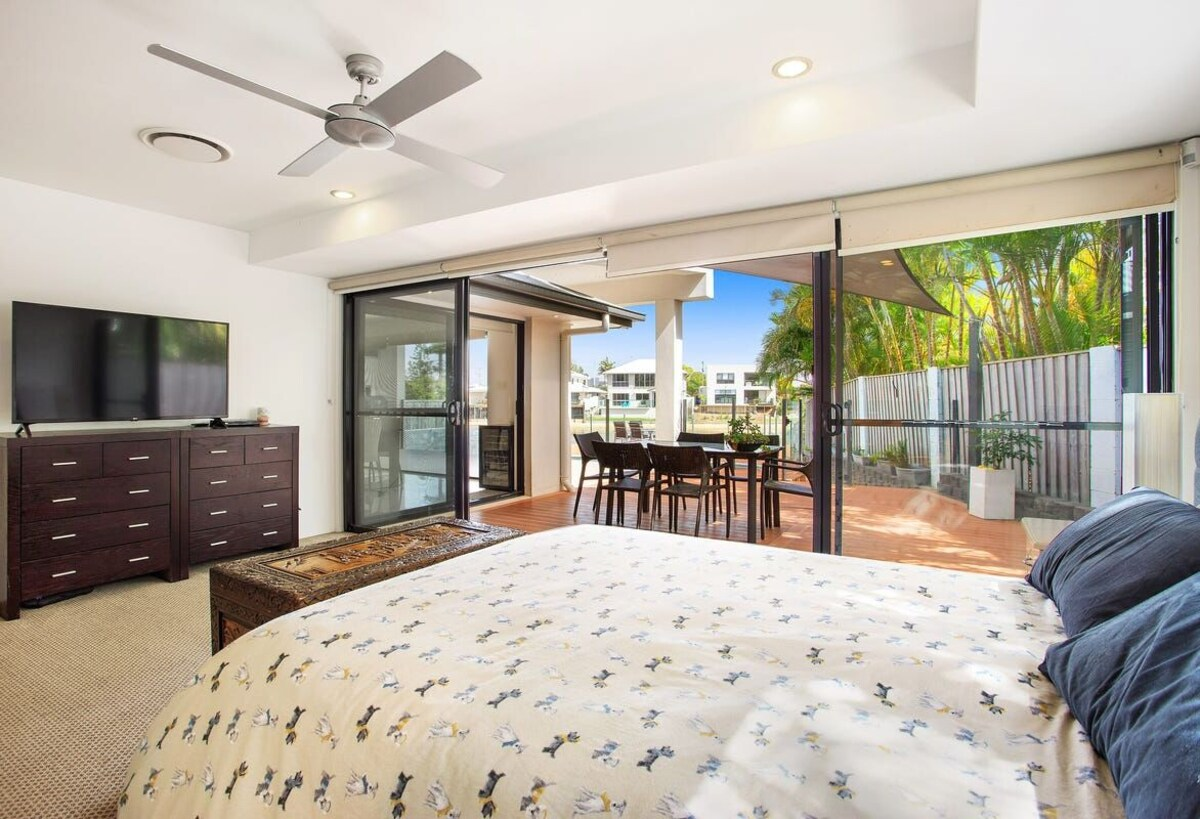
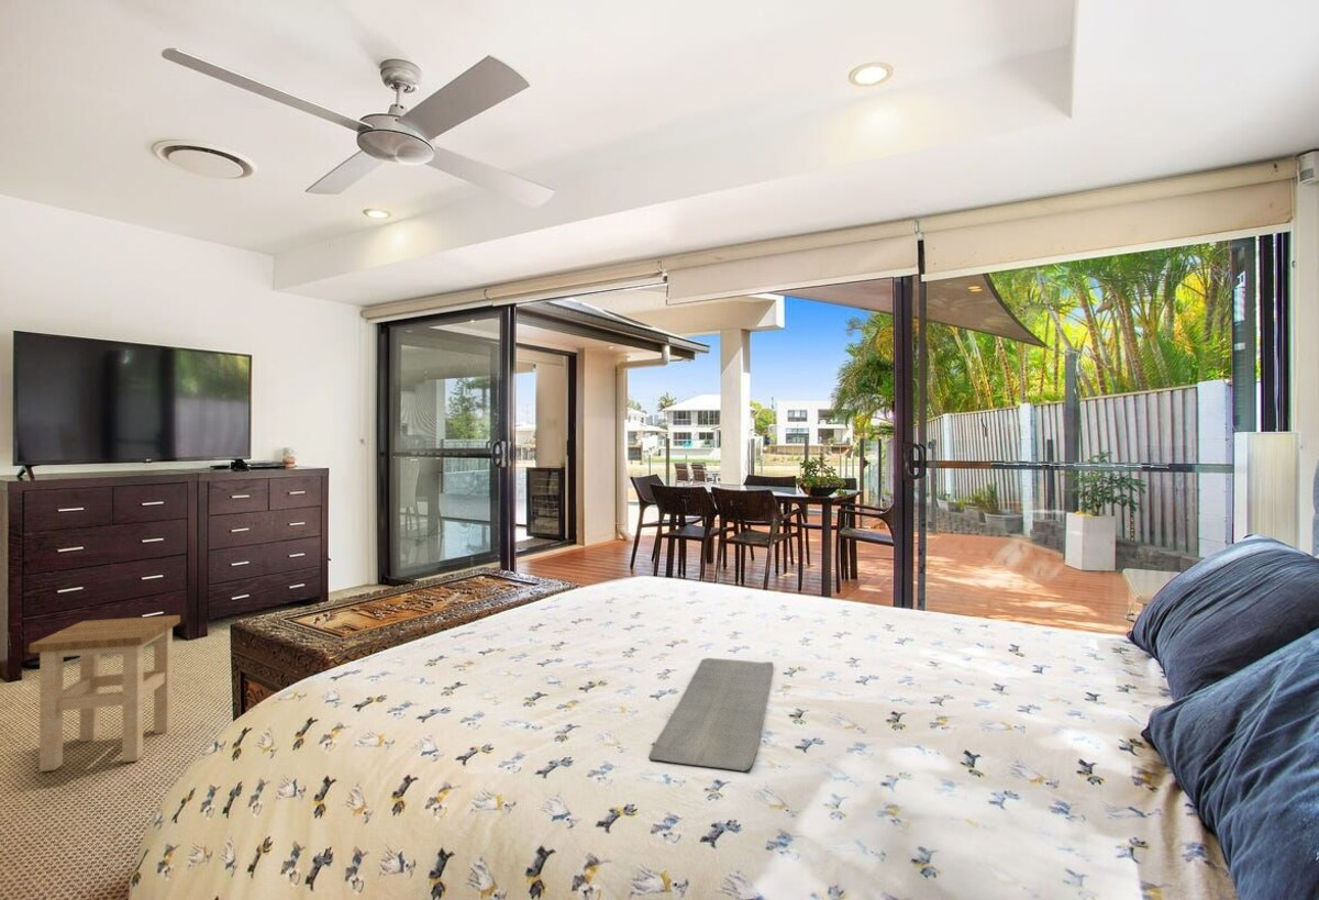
+ bath mat (722, 701)
+ stool (110, 685)
